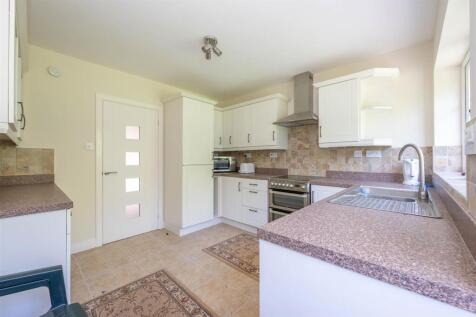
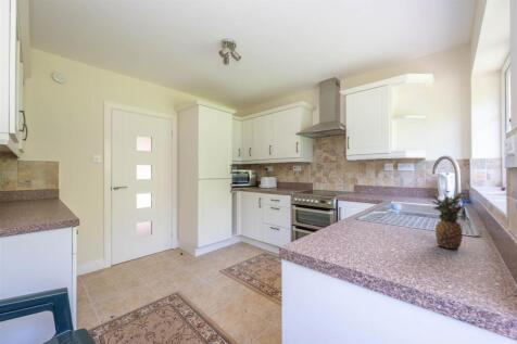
+ fruit (446, 218)
